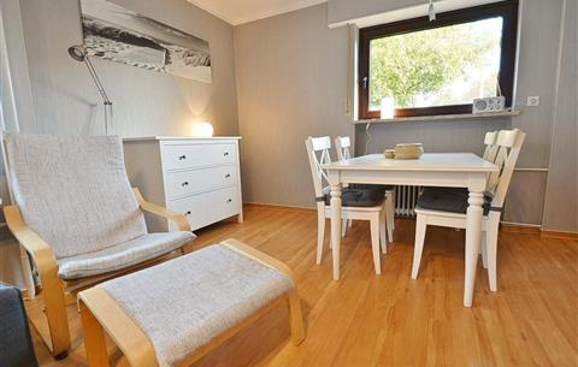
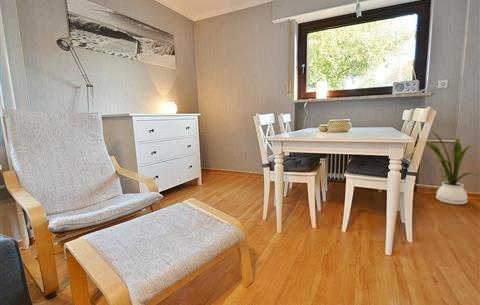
+ house plant (450, 165)
